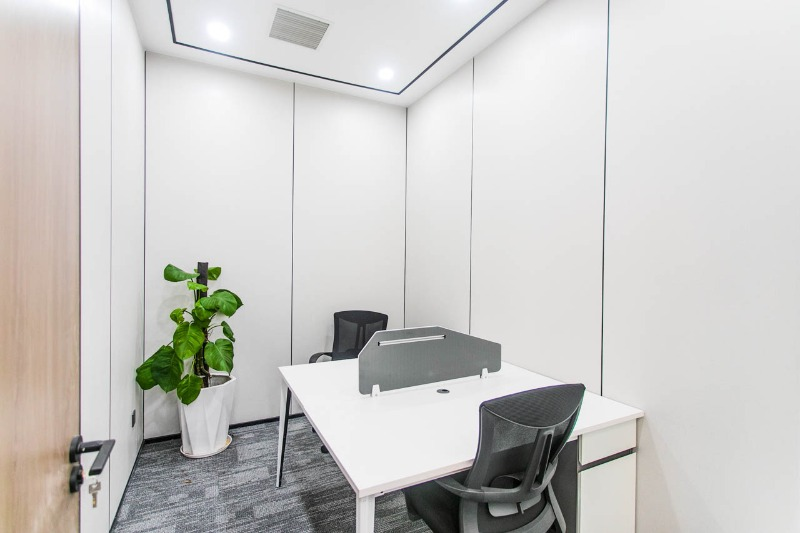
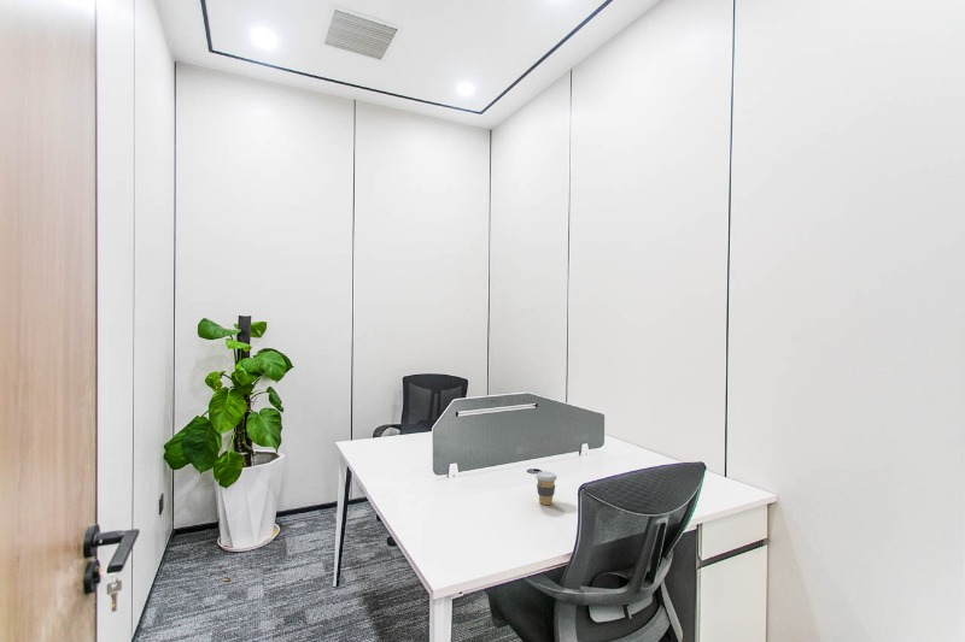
+ coffee cup (545, 488)
